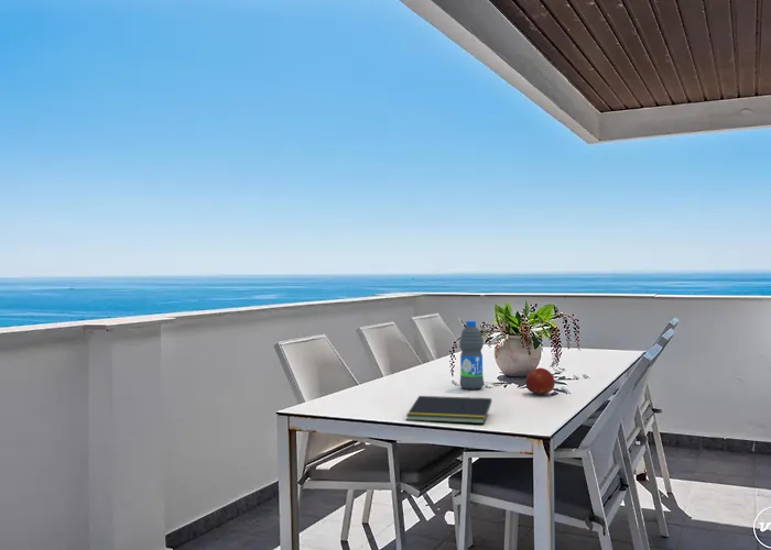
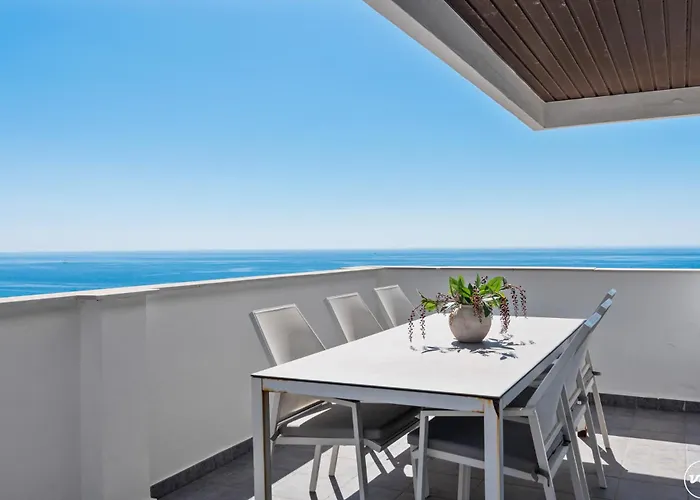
- notepad (449, 408)
- water bottle (471, 354)
- fruit (540, 381)
